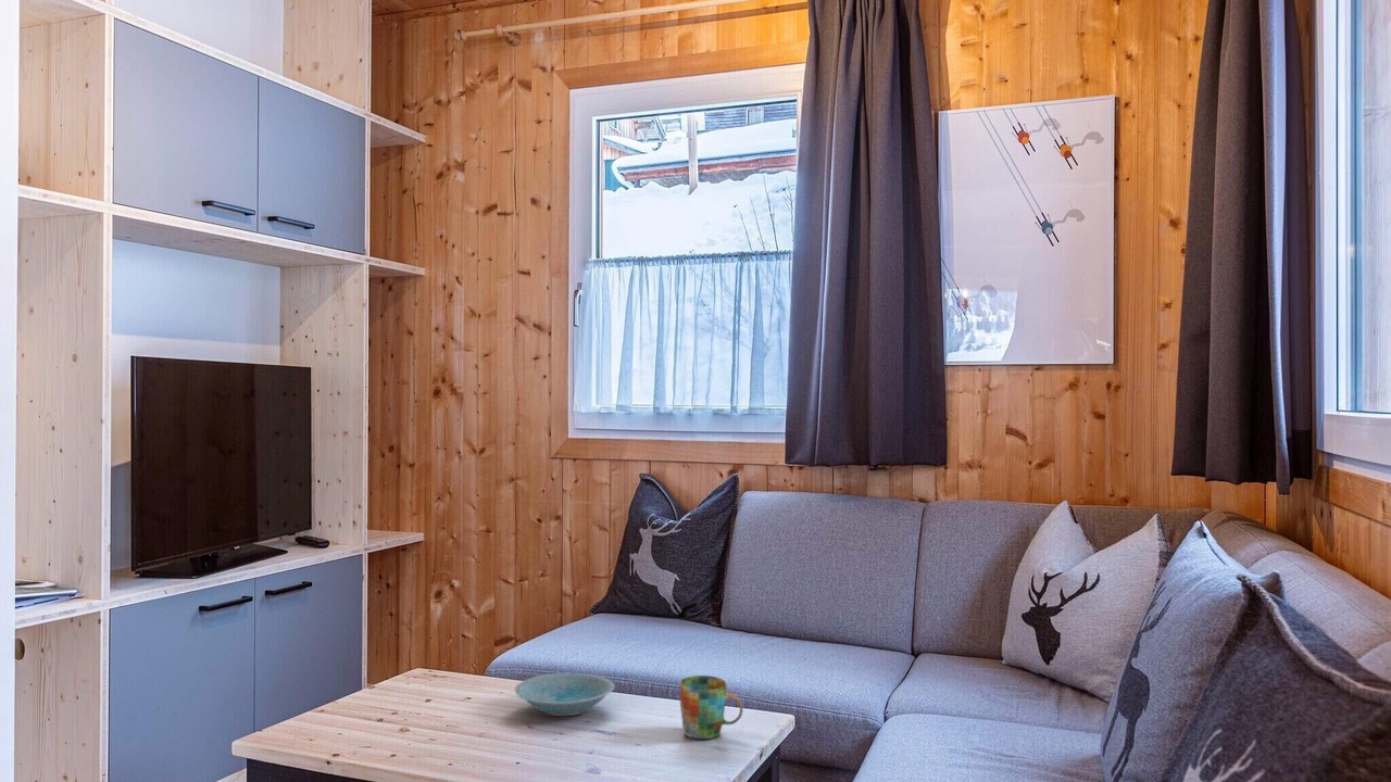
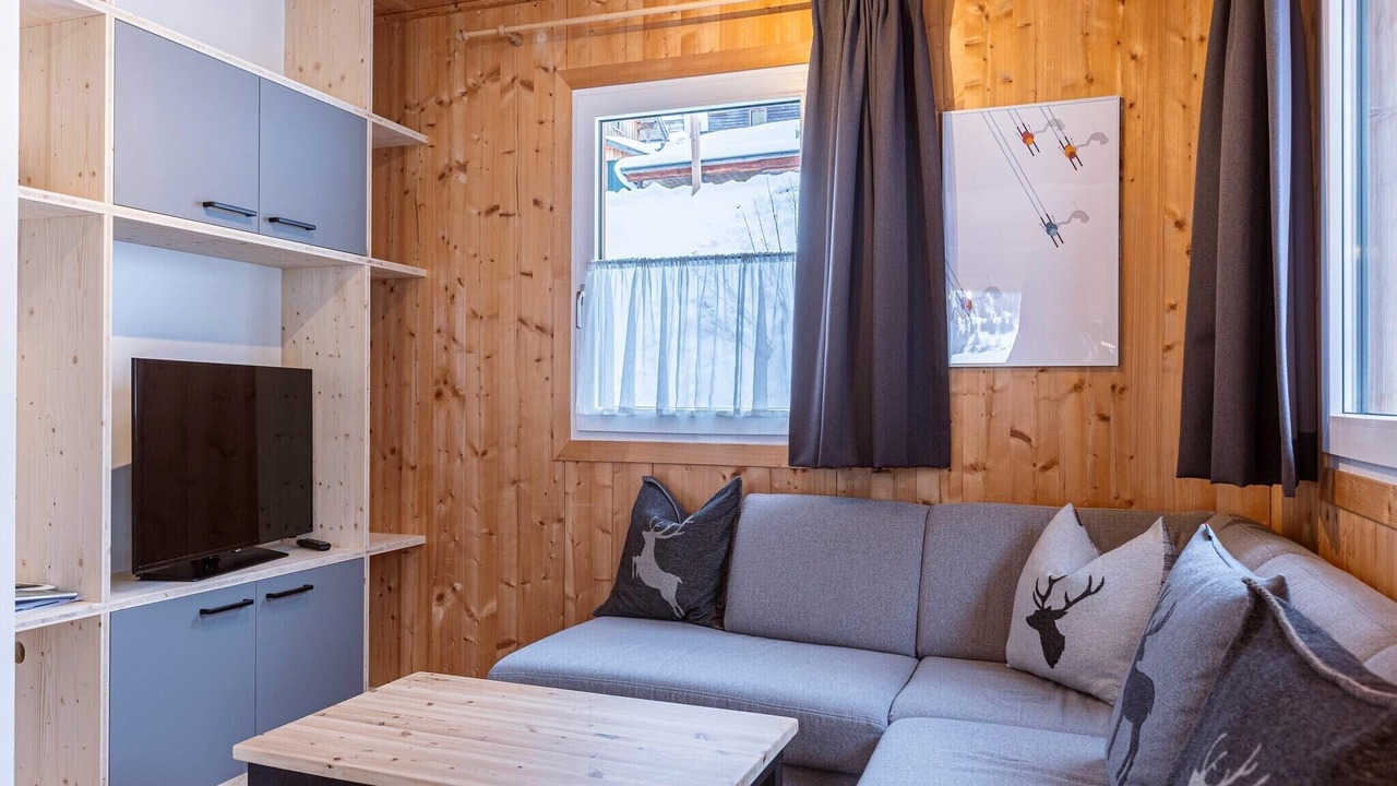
- bowl (564, 697)
- mug (711, 708)
